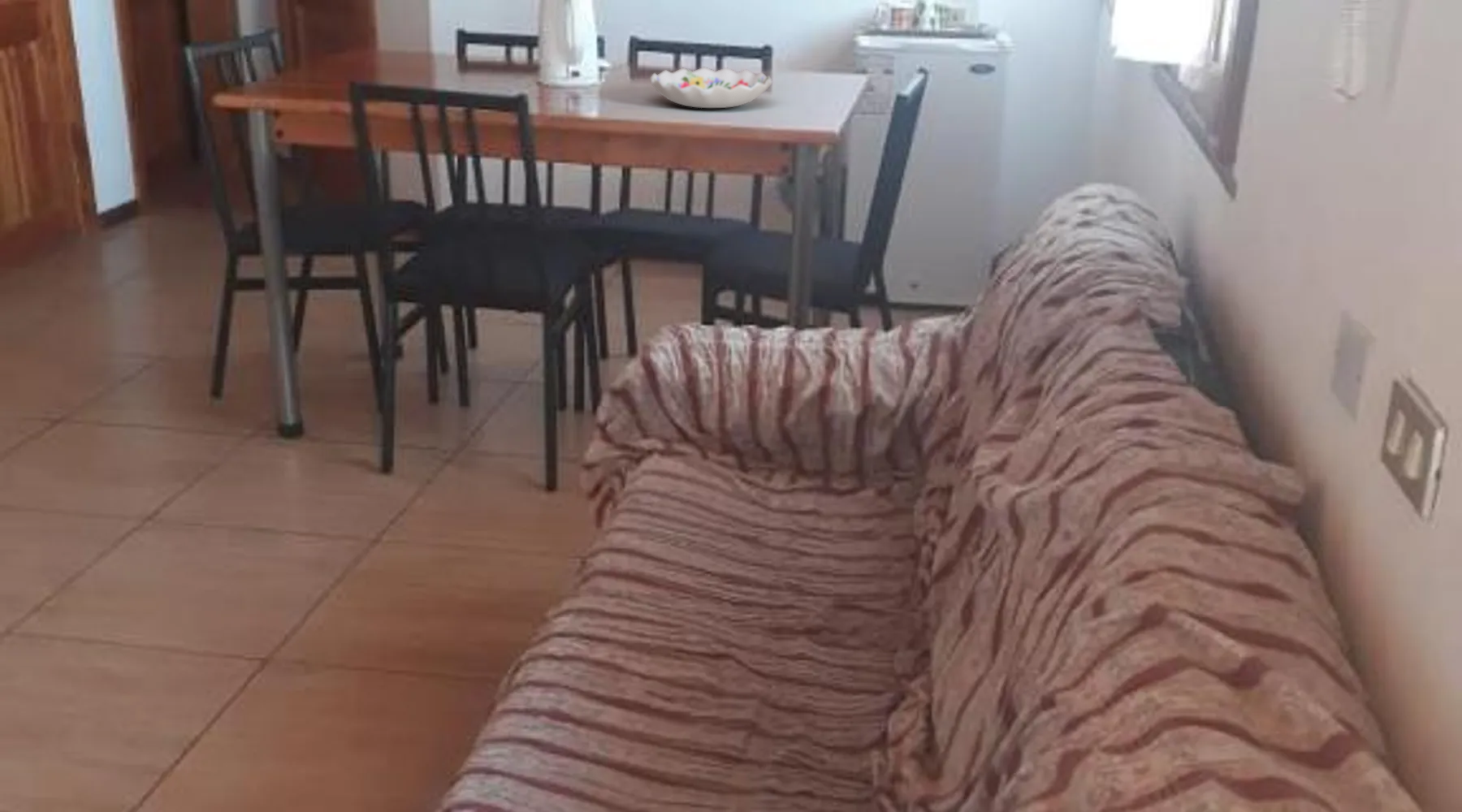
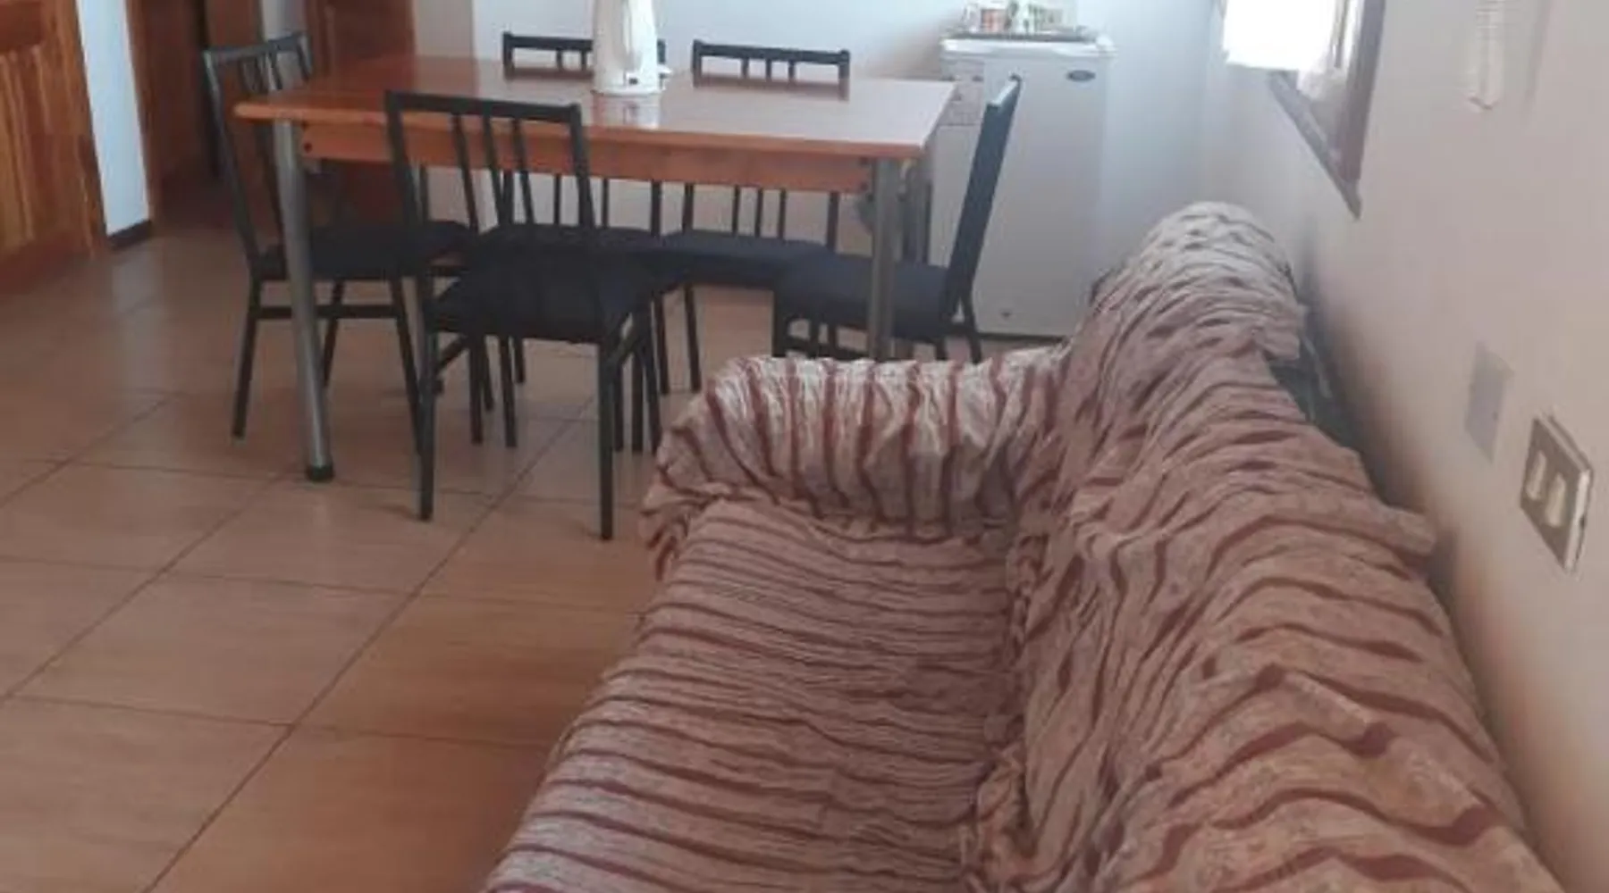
- decorative bowl (710, 90)
